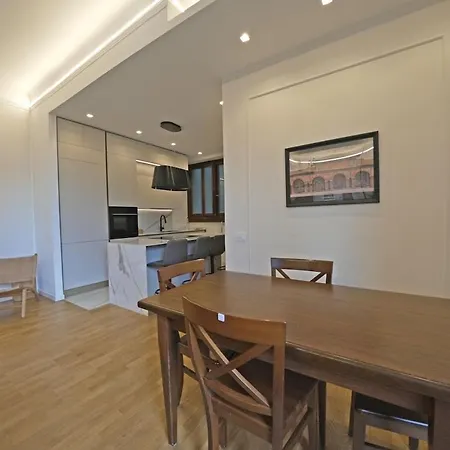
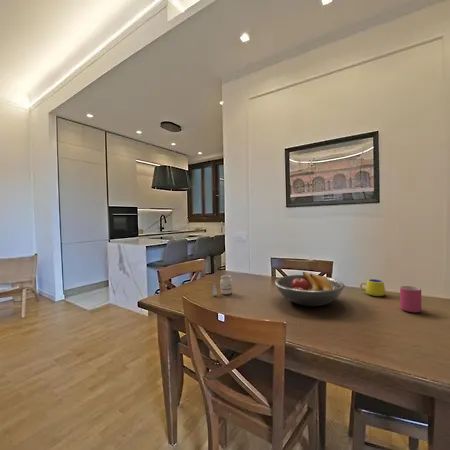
+ mug (410, 298)
+ mug (372, 287)
+ candle (223, 285)
+ fruit bowl (308, 289)
